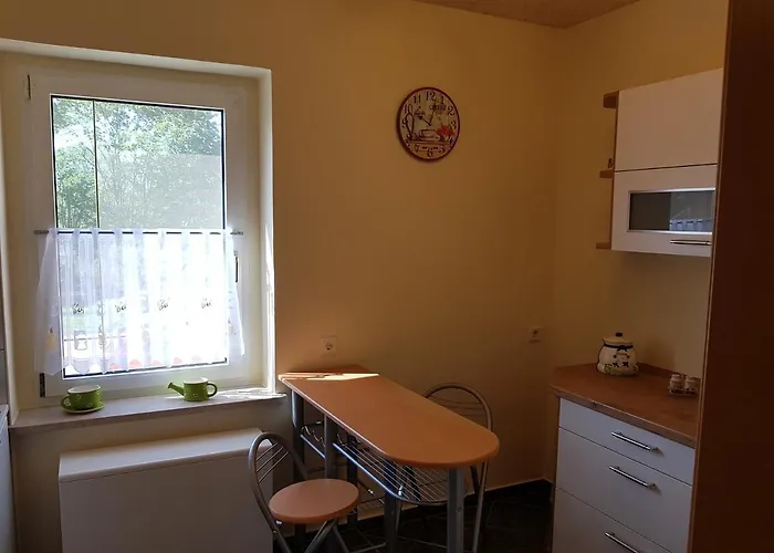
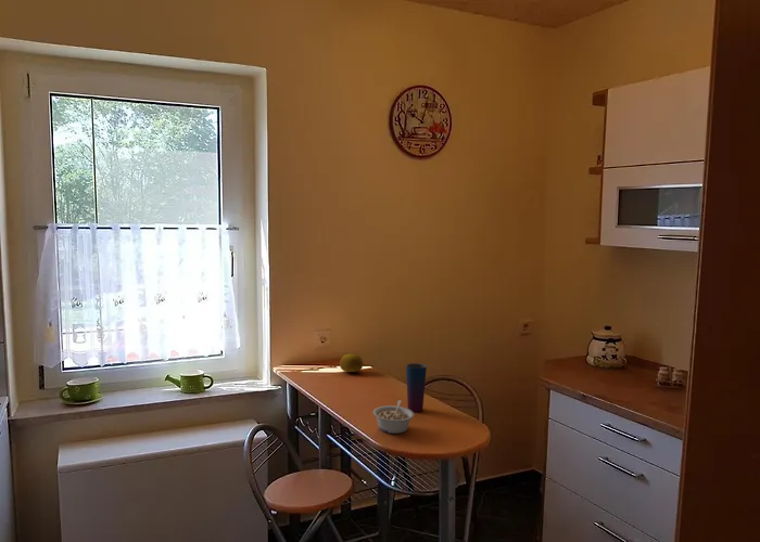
+ fruit (351, 362)
+ legume (392, 417)
+ cup (415, 387)
